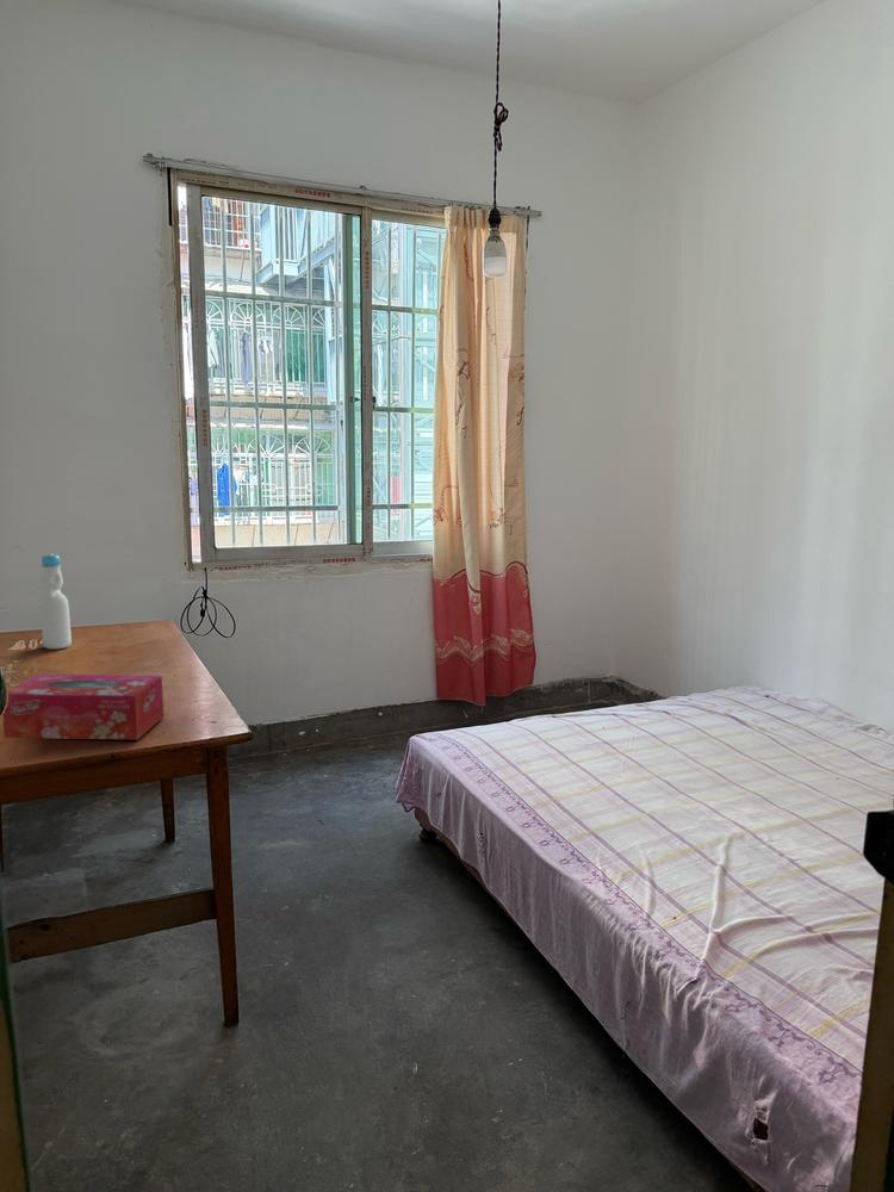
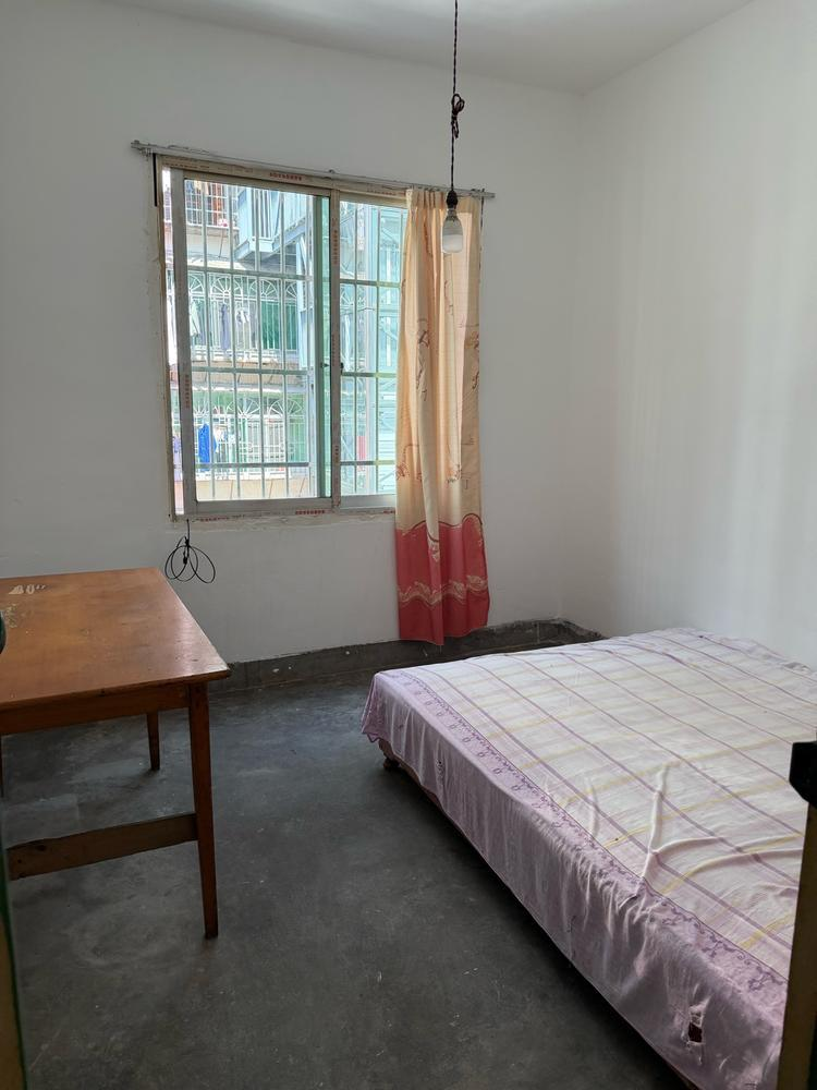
- bottle (54, 600)
- tissue box (86, 706)
